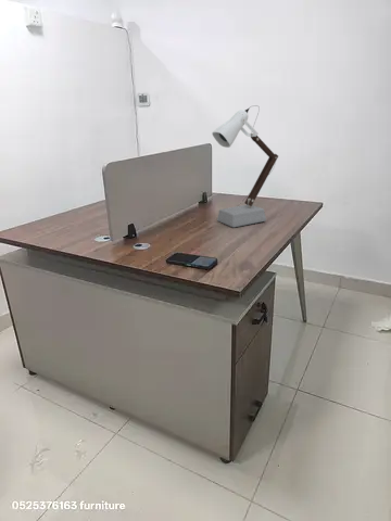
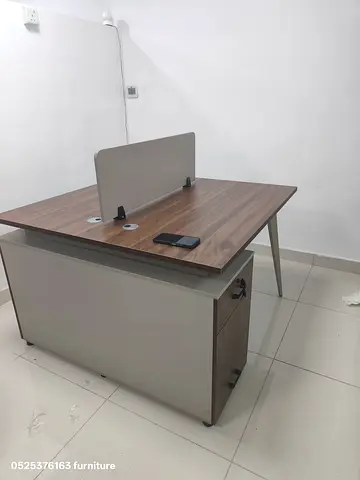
- desk lamp (260, 174)
